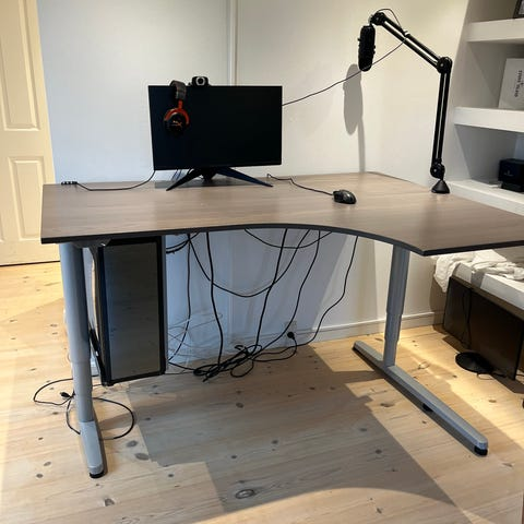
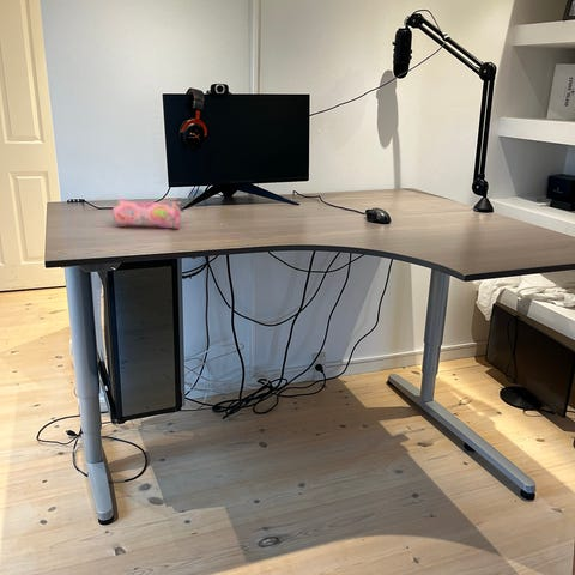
+ pencil case (147, 213)
